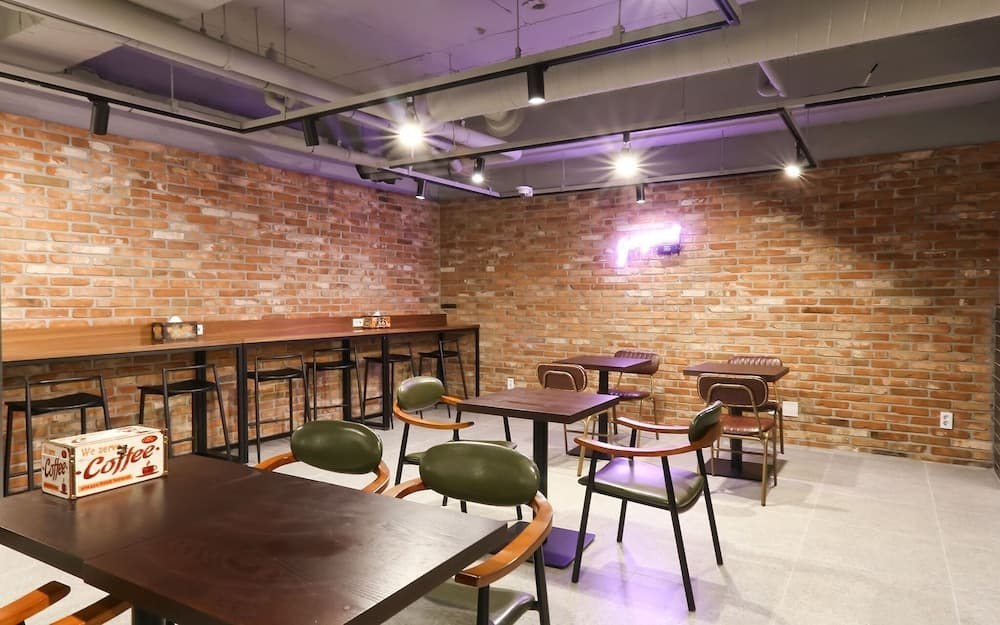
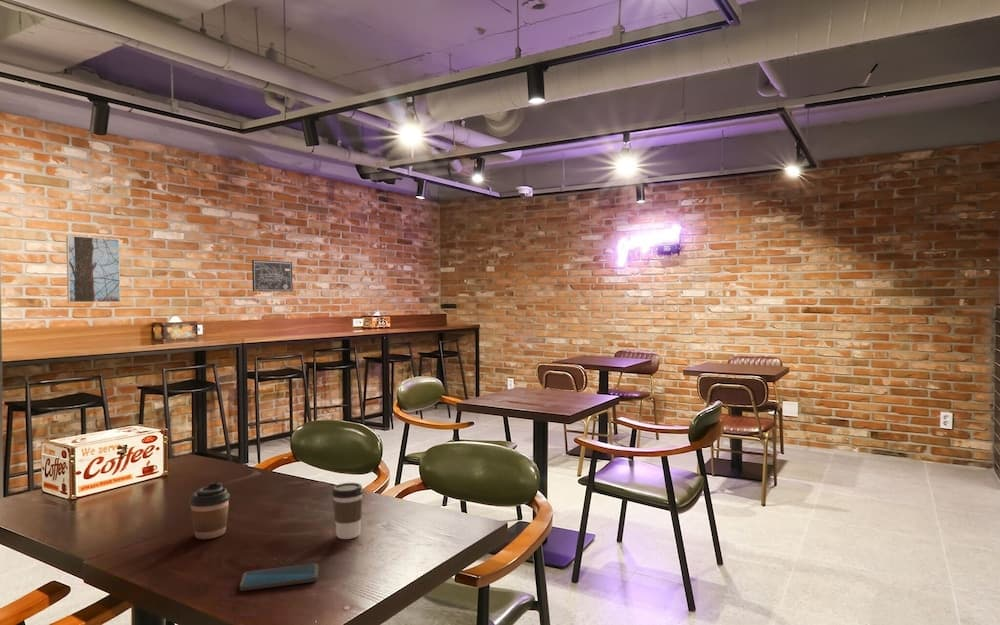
+ coffee cup (348, 510)
+ wall art (272, 276)
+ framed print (94, 269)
+ coffee cup (210, 509)
+ smartphone (280, 576)
